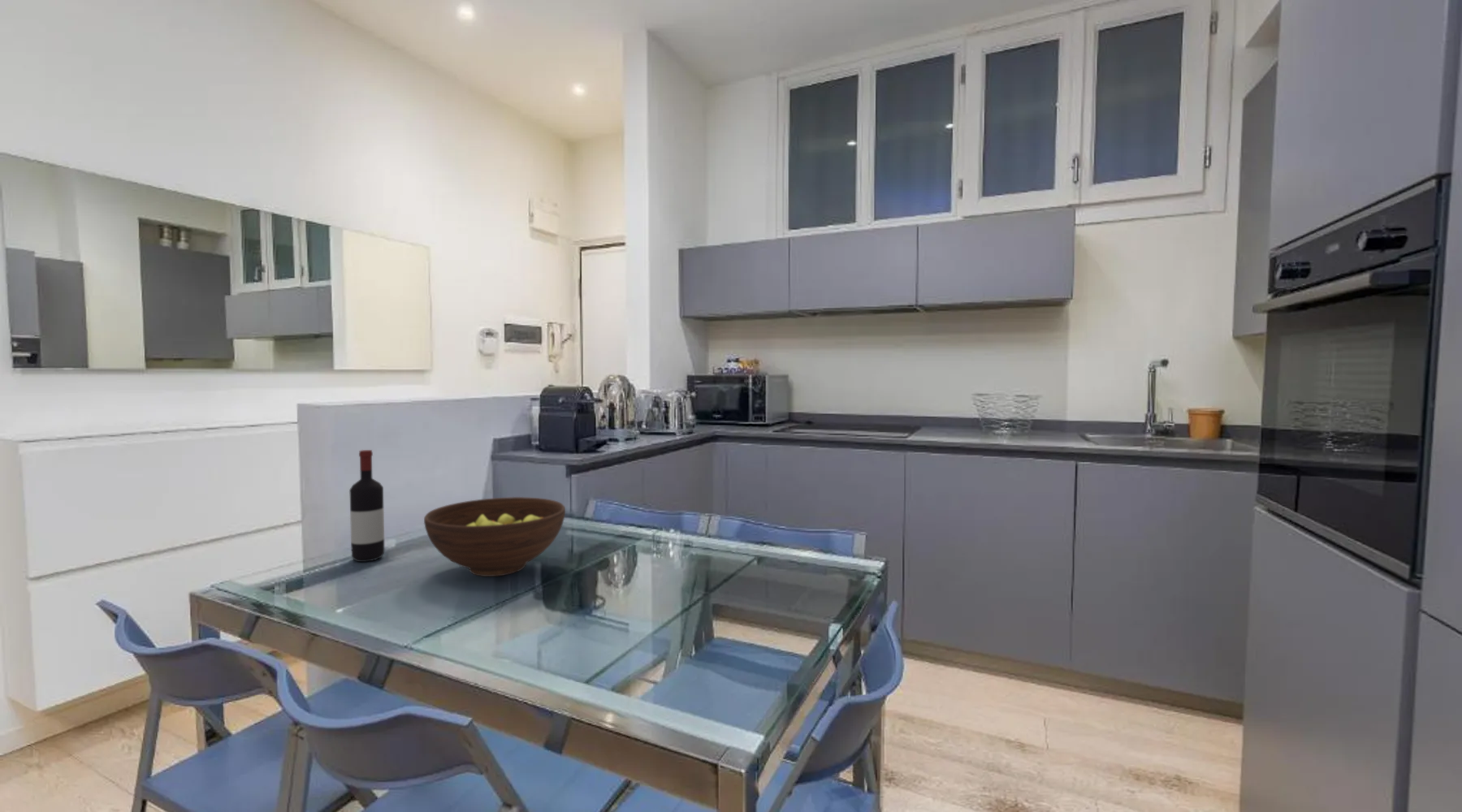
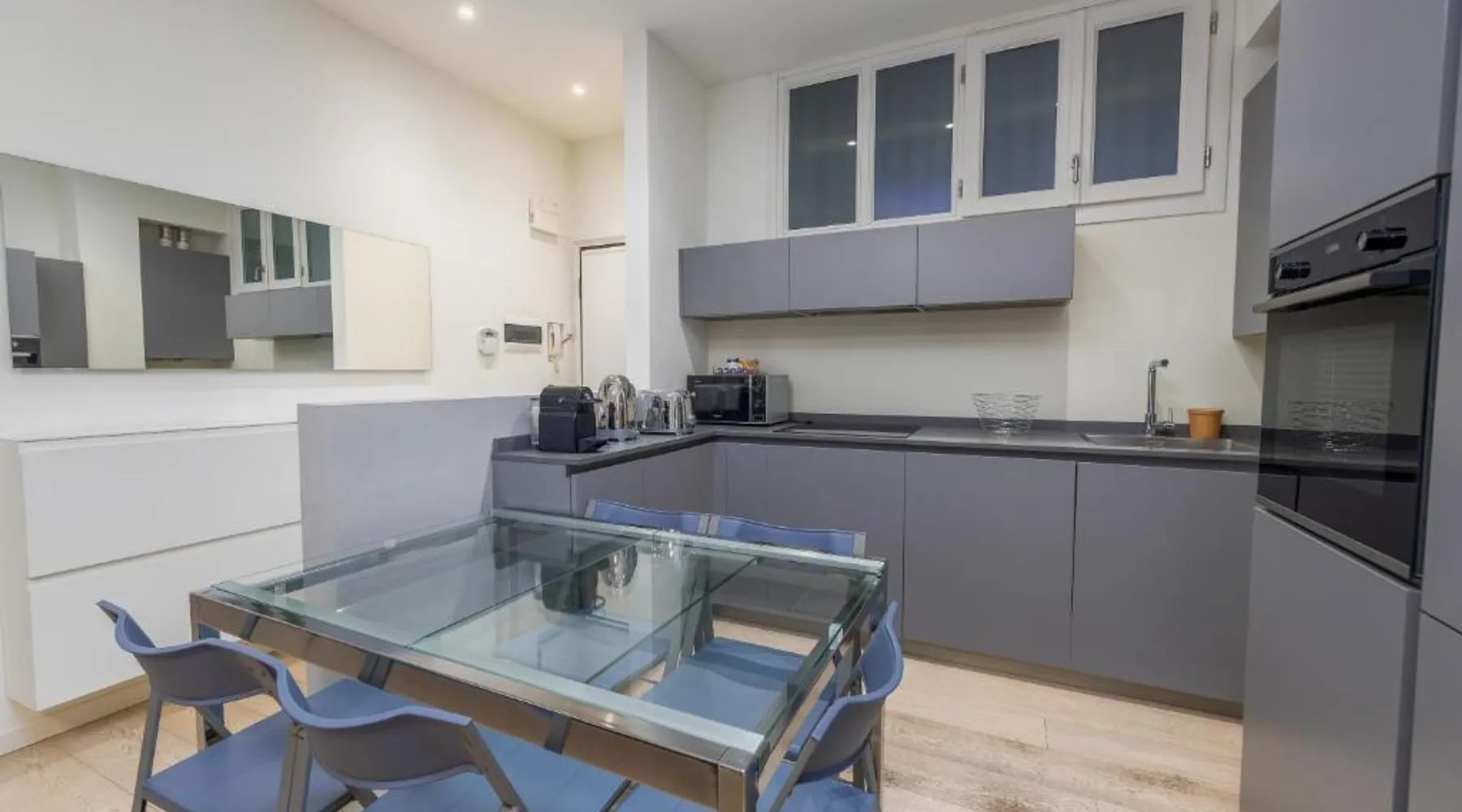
- wine bottle (366, 504)
- fruit bowl (497, 540)
